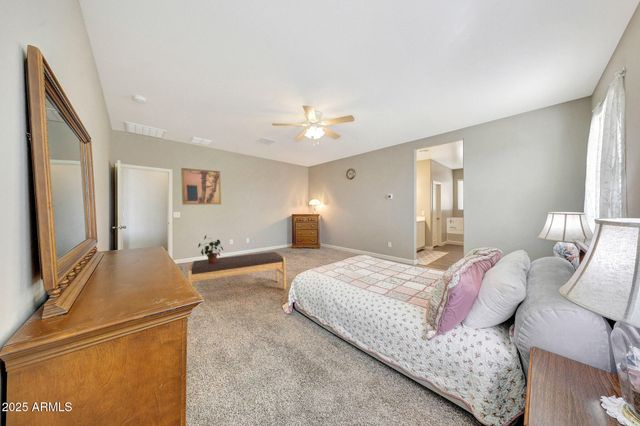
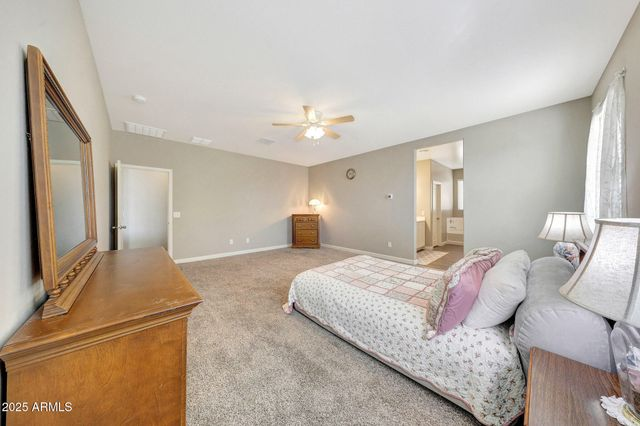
- potted plant (210, 249)
- wall art (202, 187)
- bench (238, 274)
